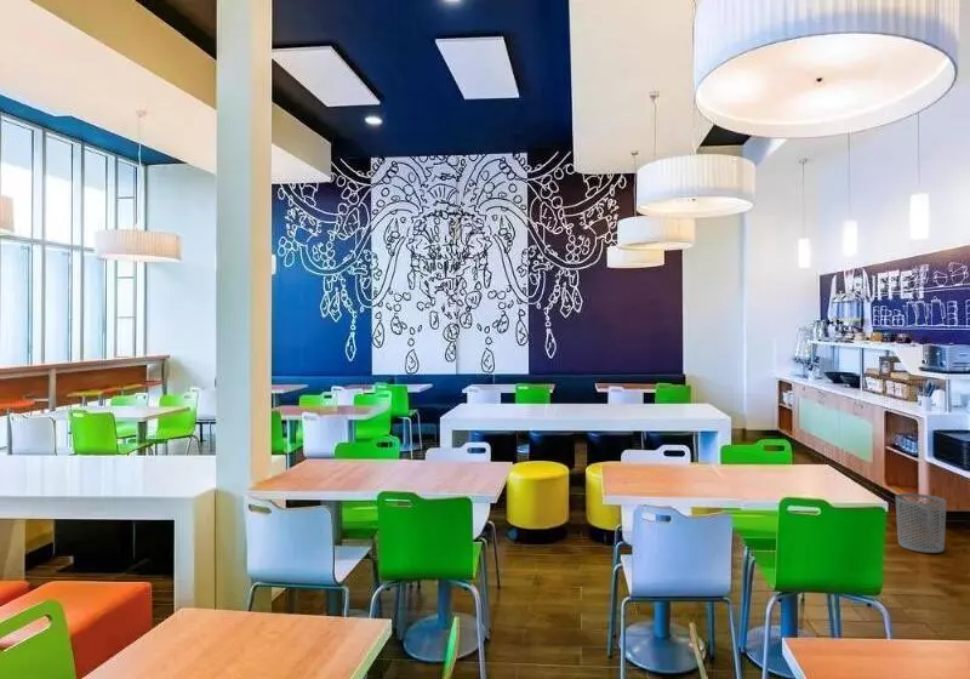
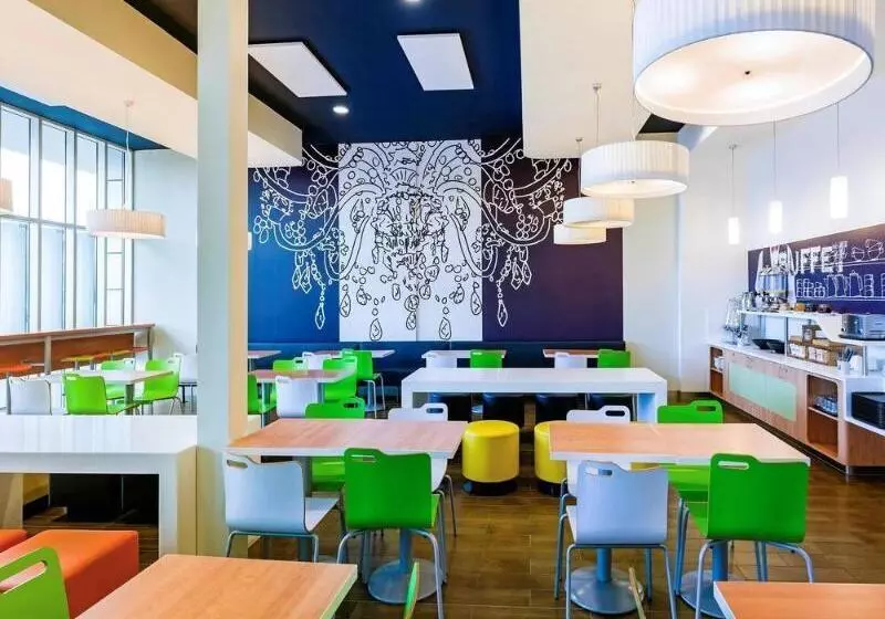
- waste bin (920, 521)
